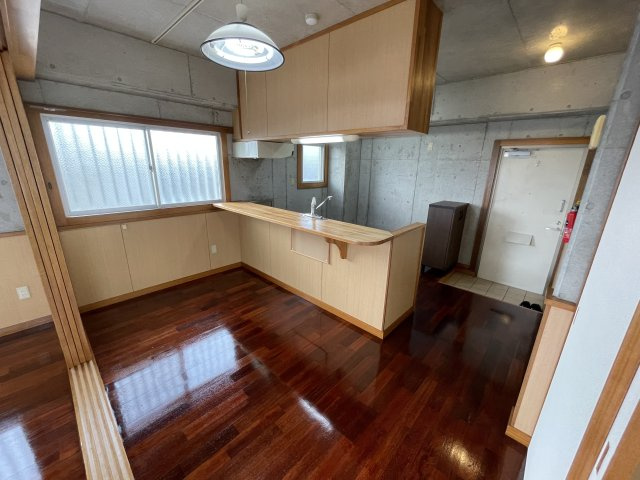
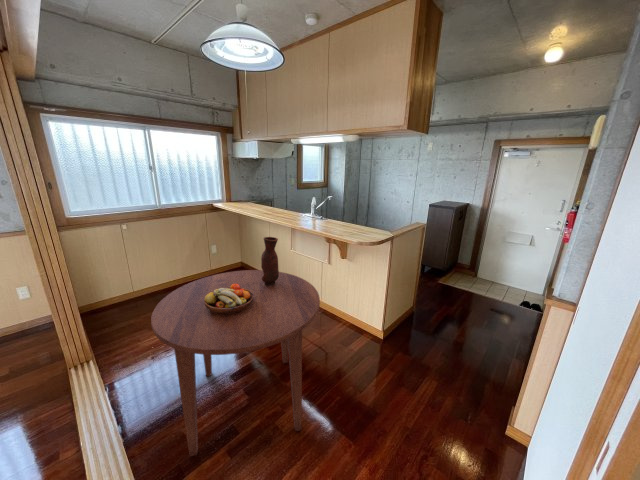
+ dining table (245, 351)
+ fruit bowl (229, 295)
+ vase (269, 260)
